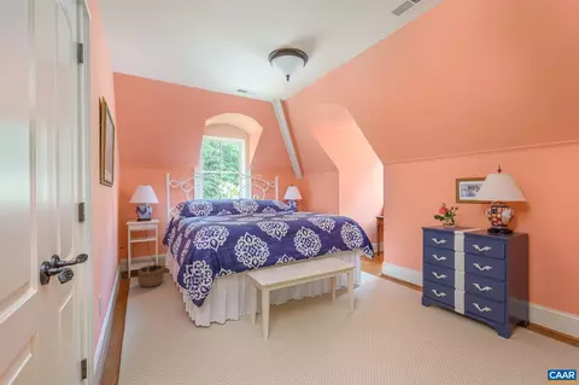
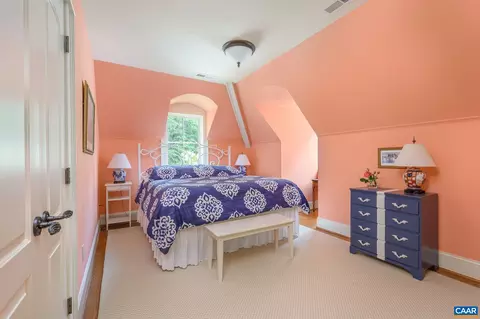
- wicker basket (151, 270)
